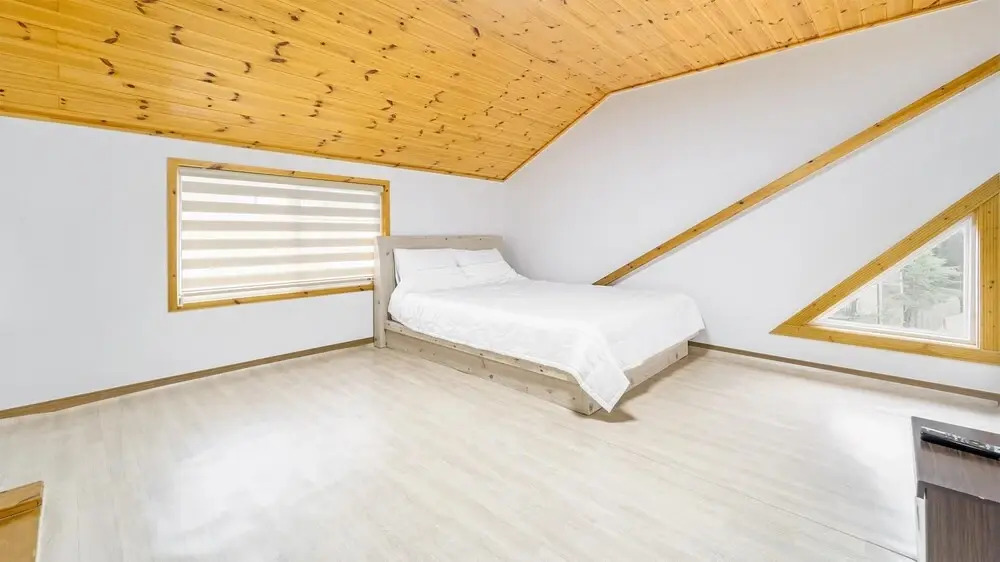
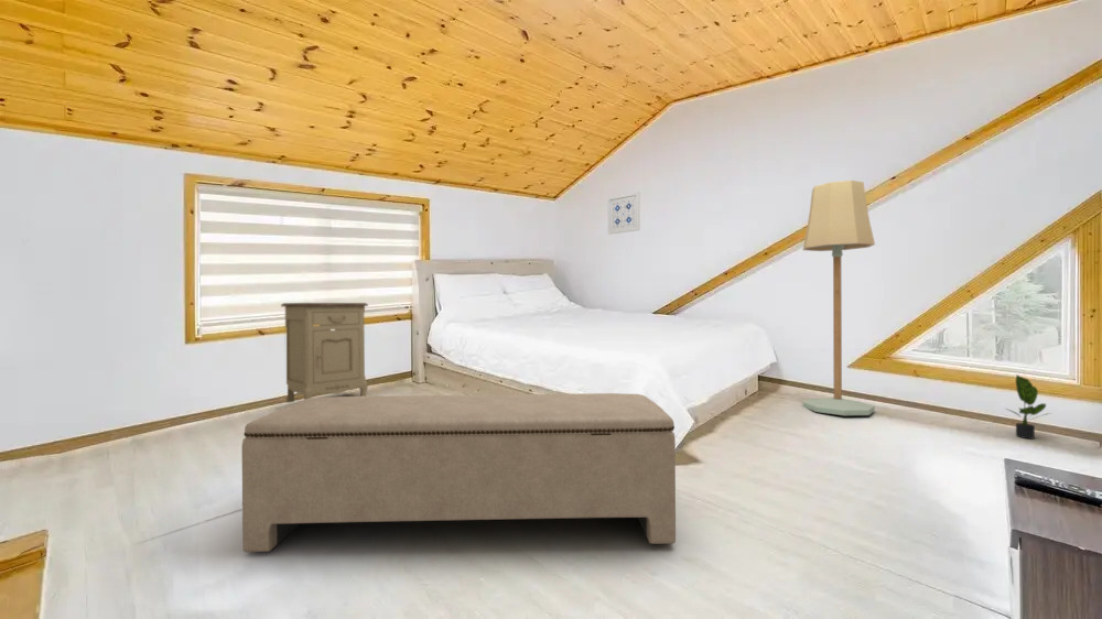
+ floor lamp (836, 297)
+ bench (471, 460)
+ potted plant (1027, 408)
+ nightstand (327, 351)
+ wall art (623, 214)
